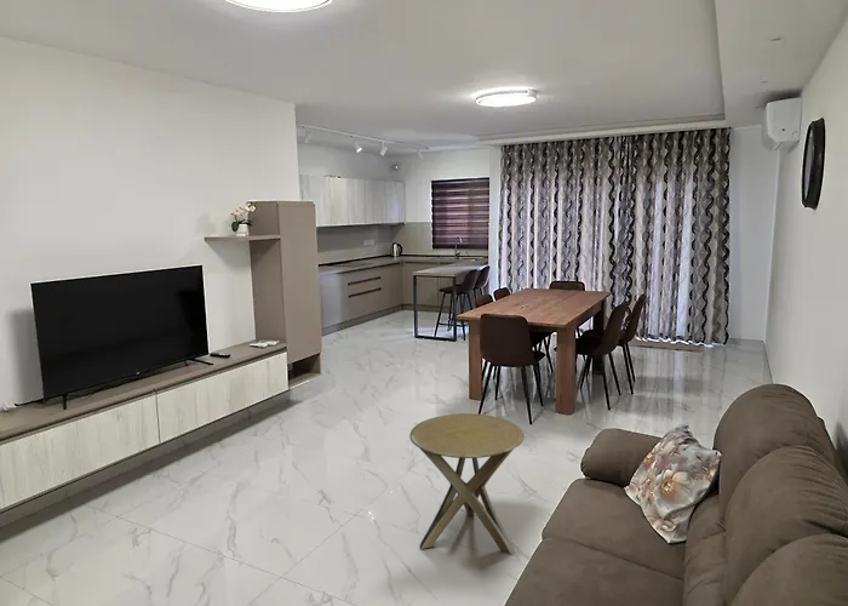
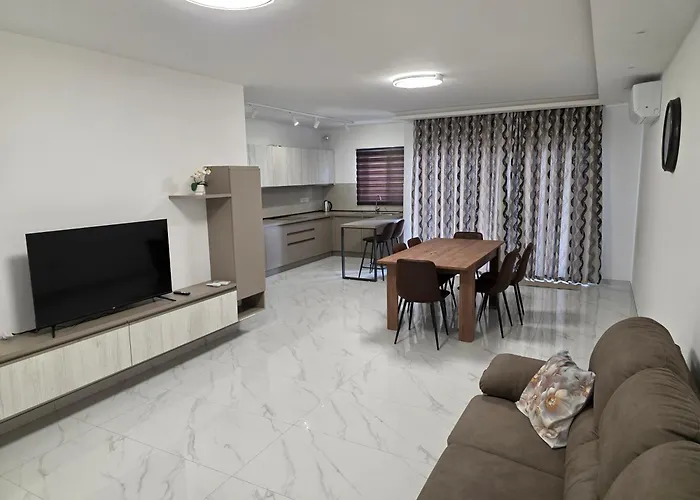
- side table (466, 484)
